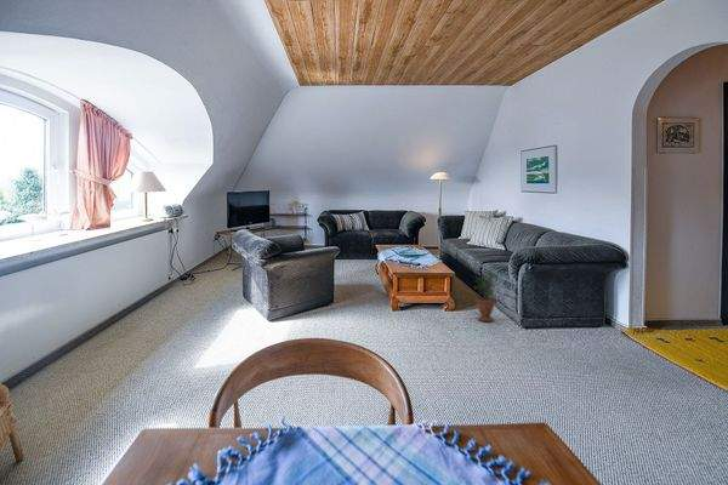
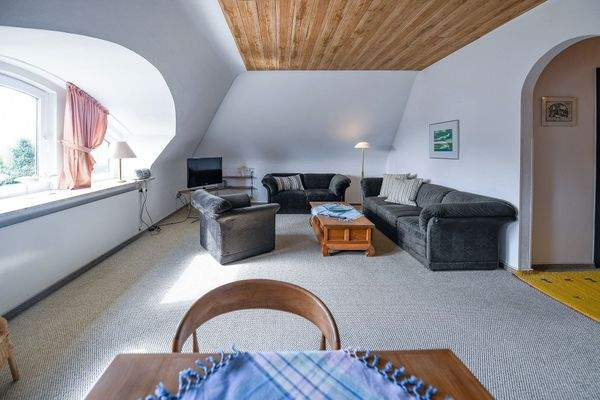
- potted plant (487, 292)
